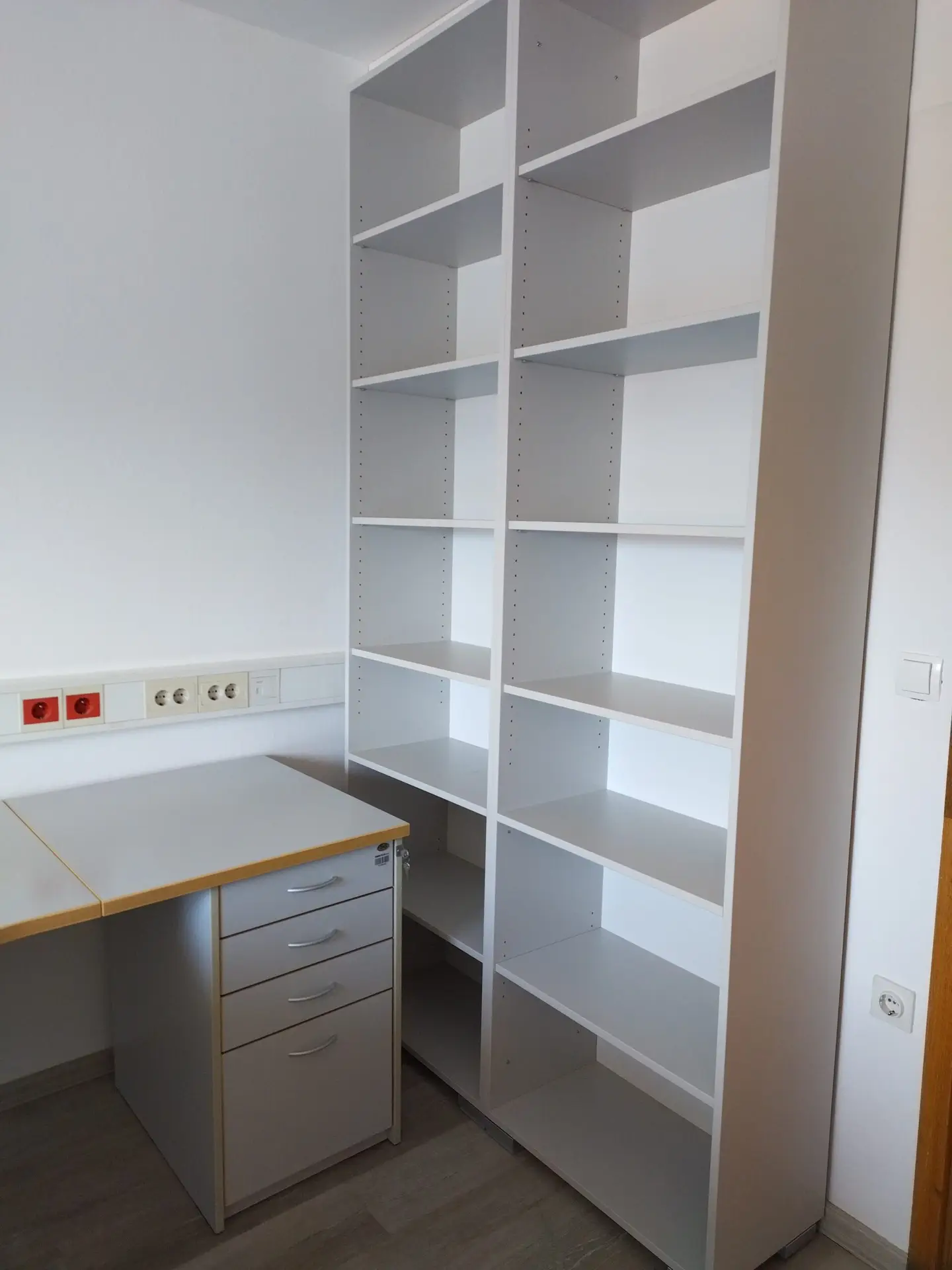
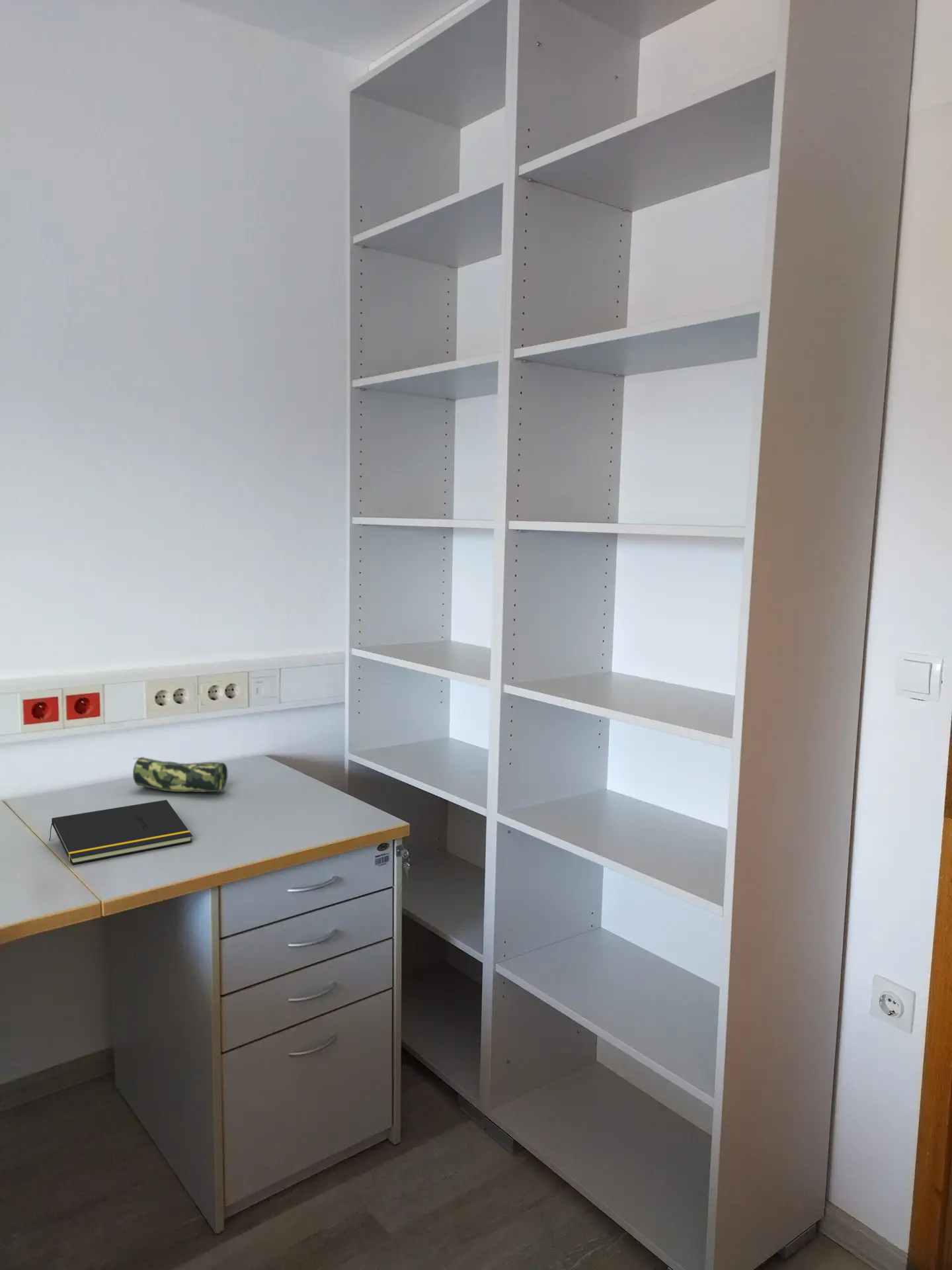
+ pencil case (178, 775)
+ notepad (122, 829)
